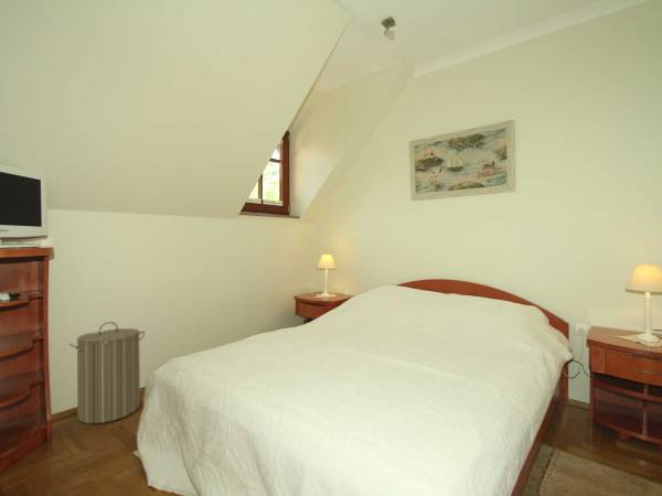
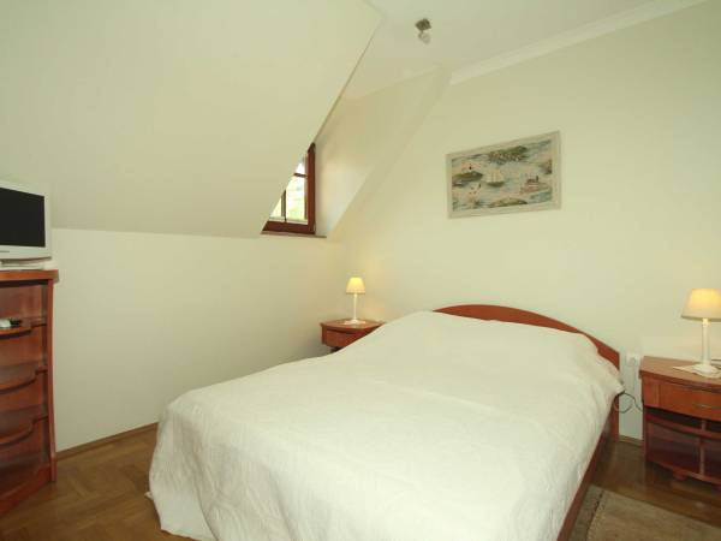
- laundry hamper (109, 366)
